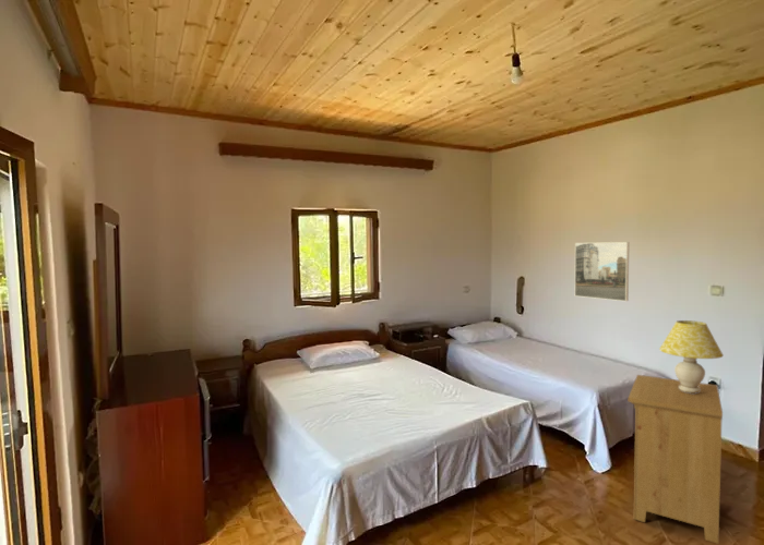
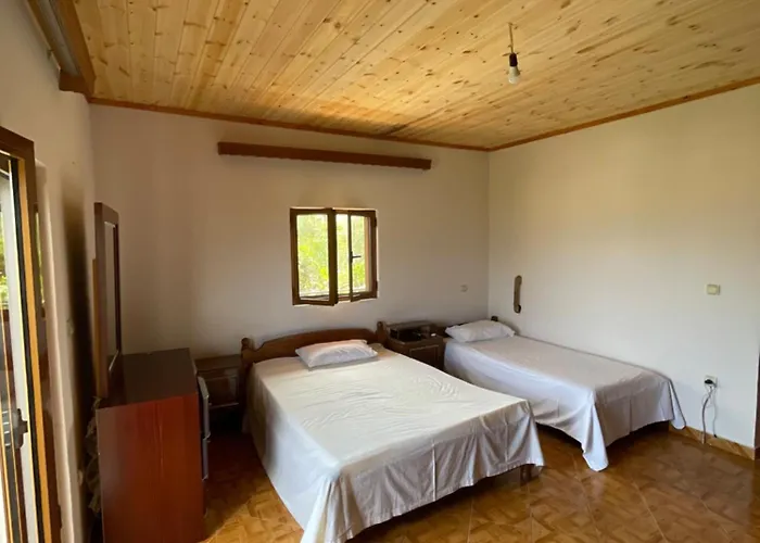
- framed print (600, 270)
- table lamp (690, 356)
- nightstand (672, 450)
